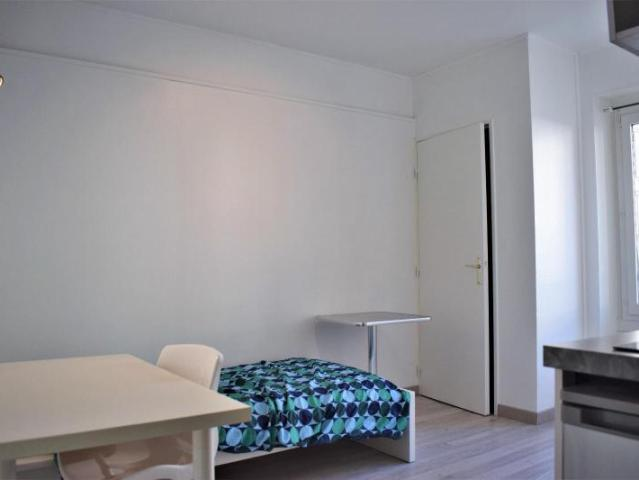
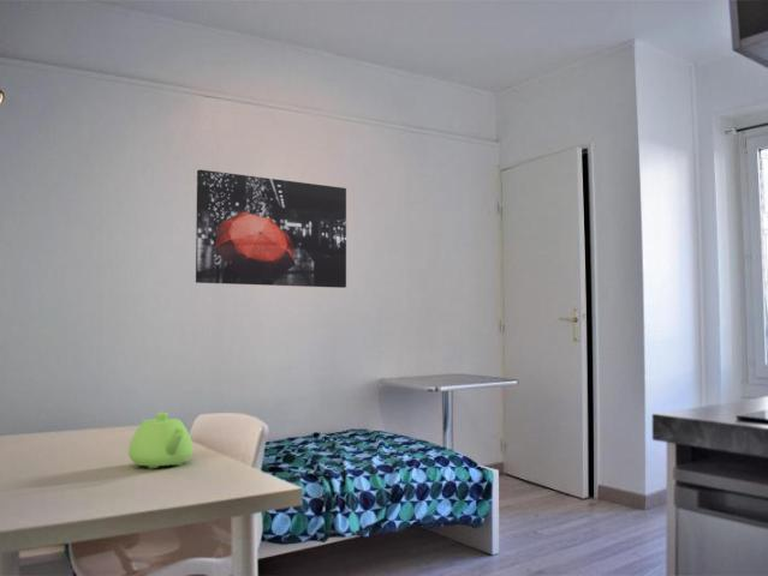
+ teapot (163, 439)
+ wall art (275, 232)
